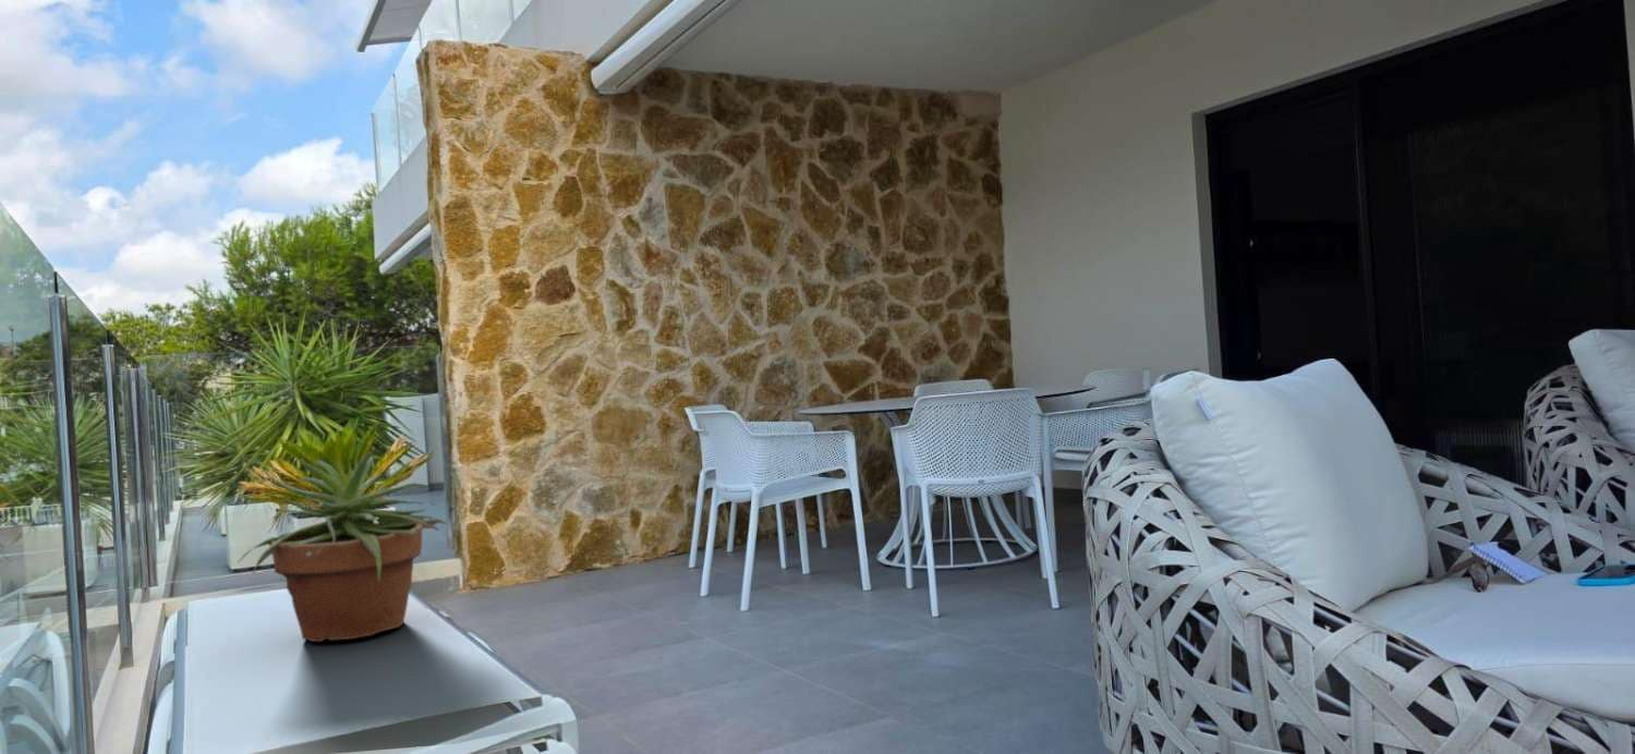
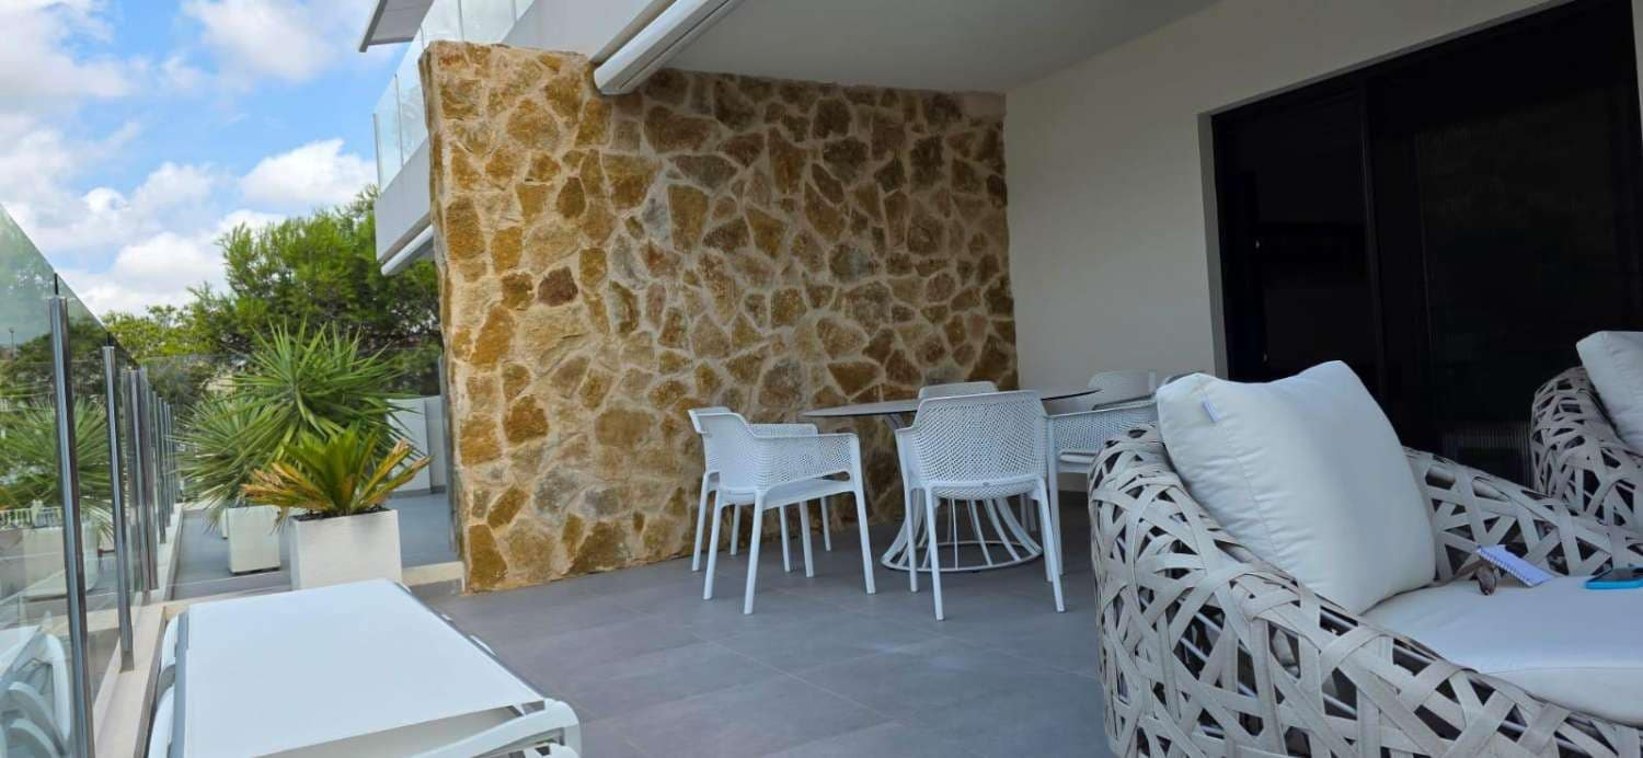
- potted plant (341, 540)
